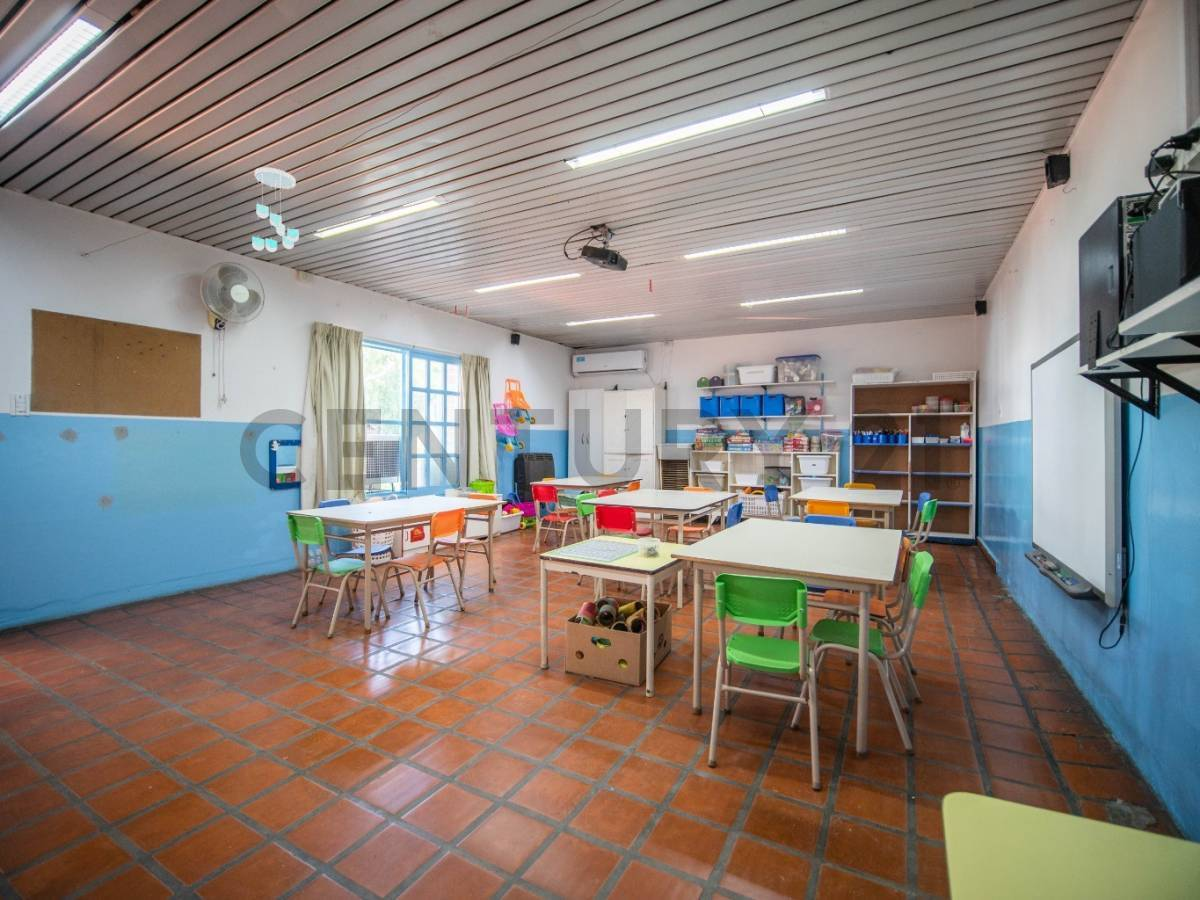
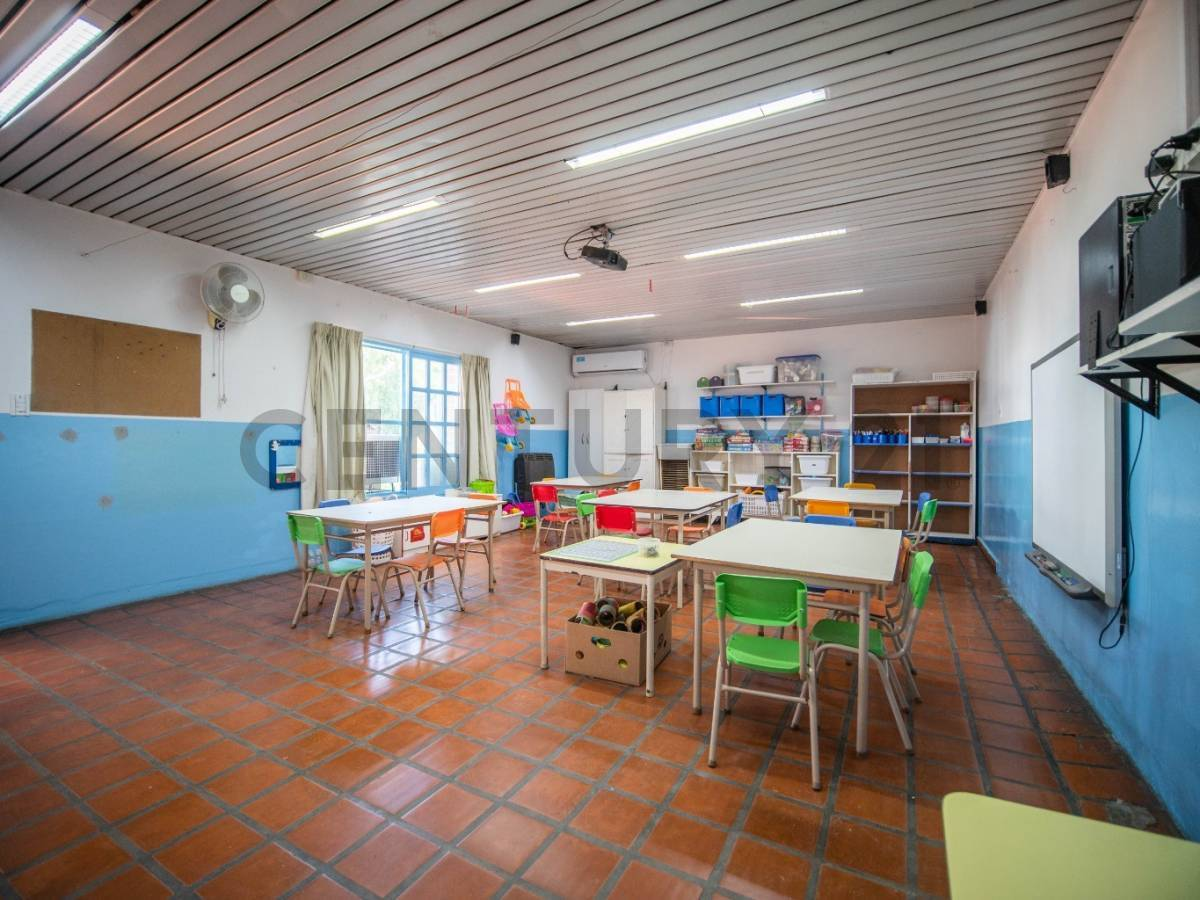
- ceiling mobile (275, 214)
